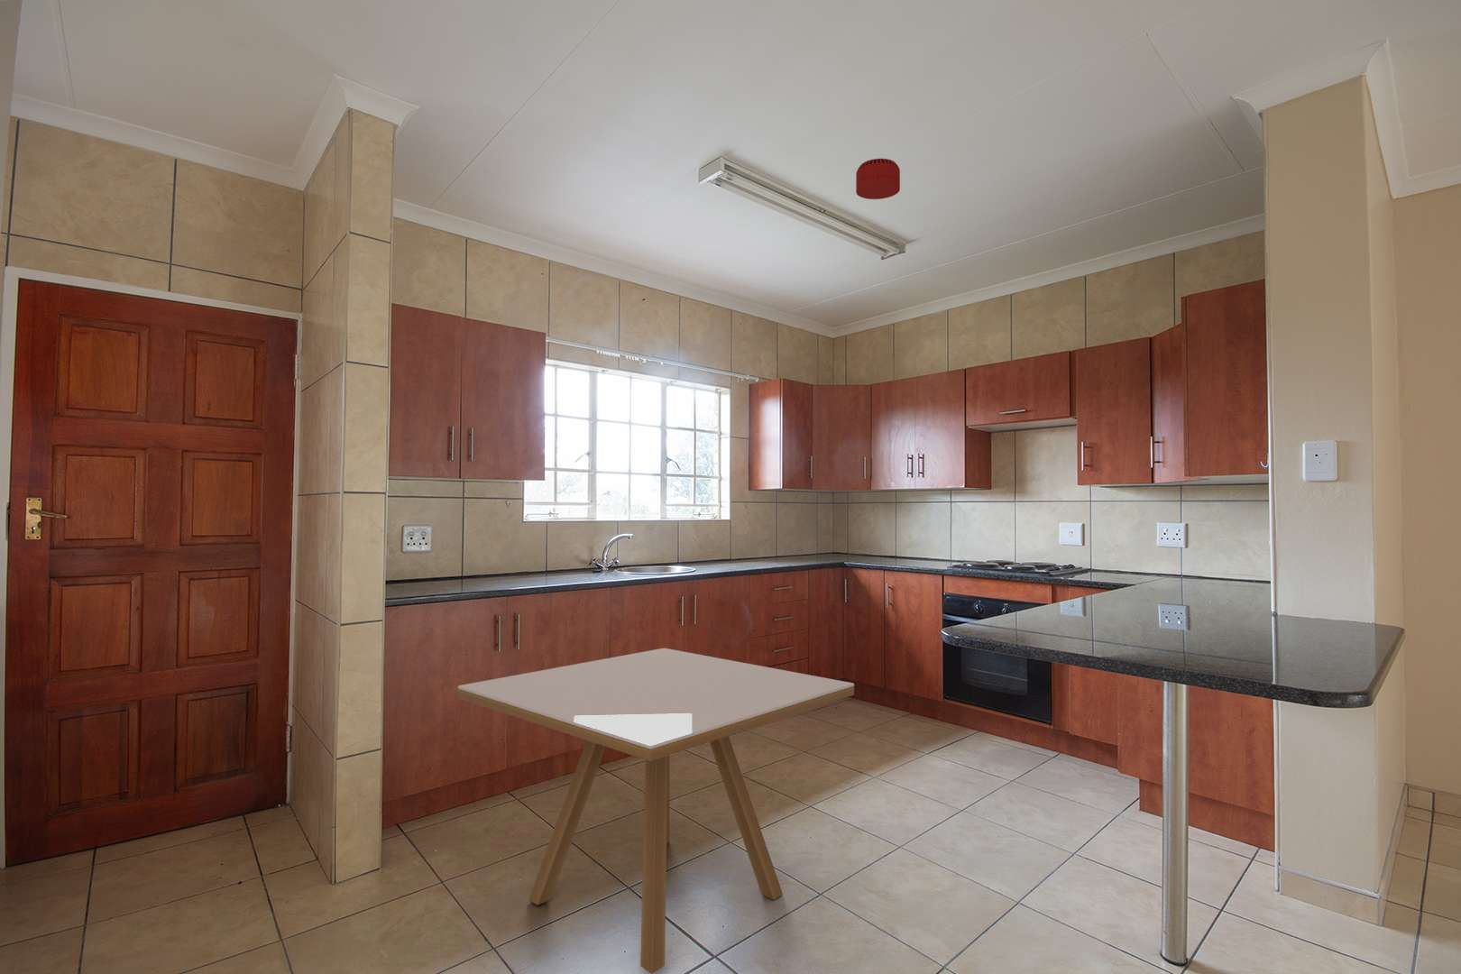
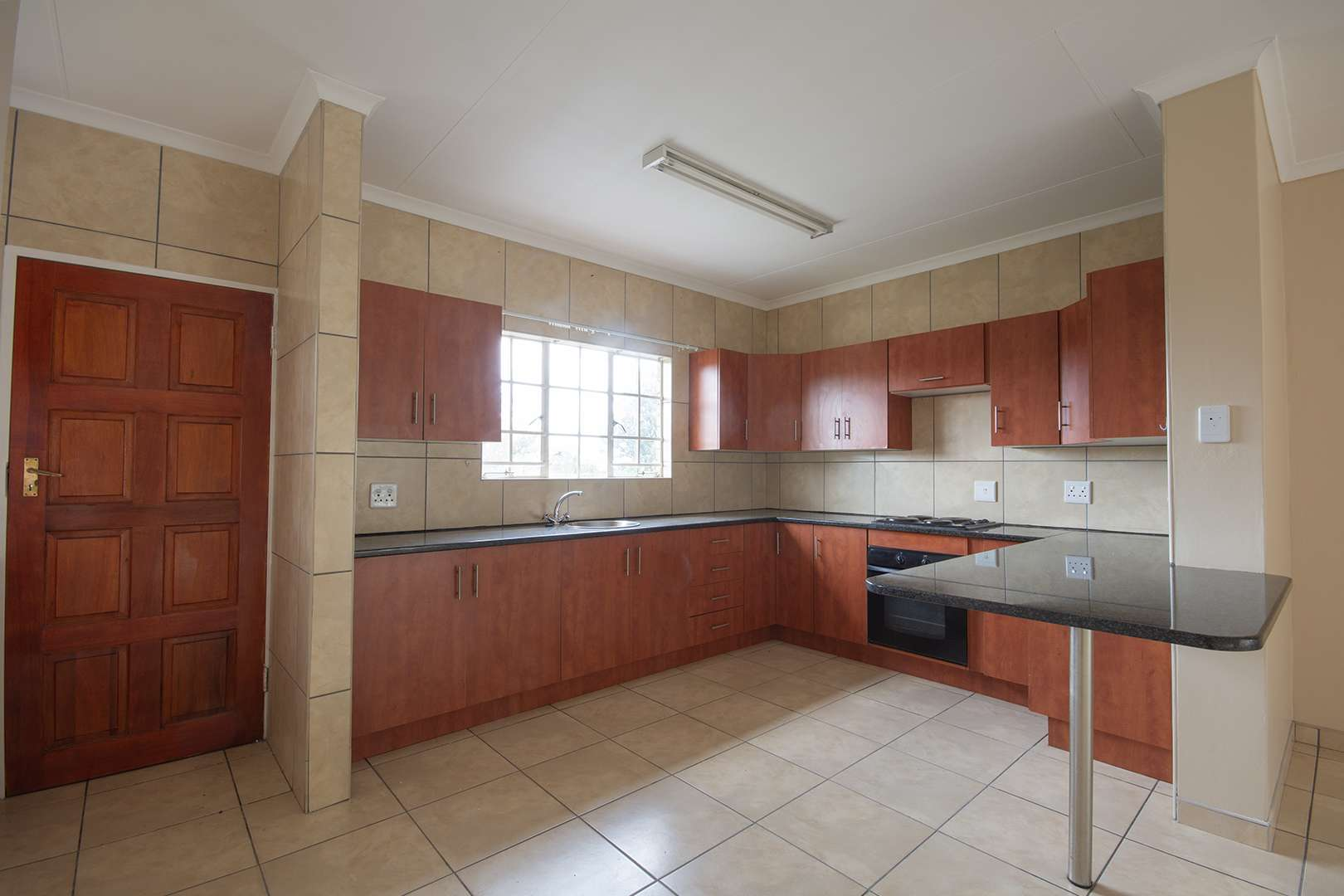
- smoke detector (877, 177)
- dining table (658, 791)
